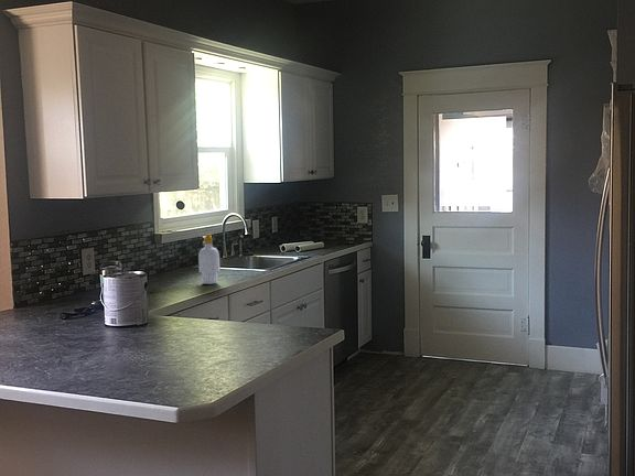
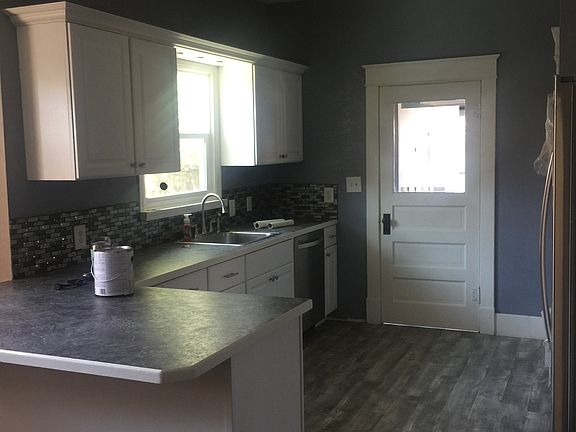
- soap bottle (208, 258)
